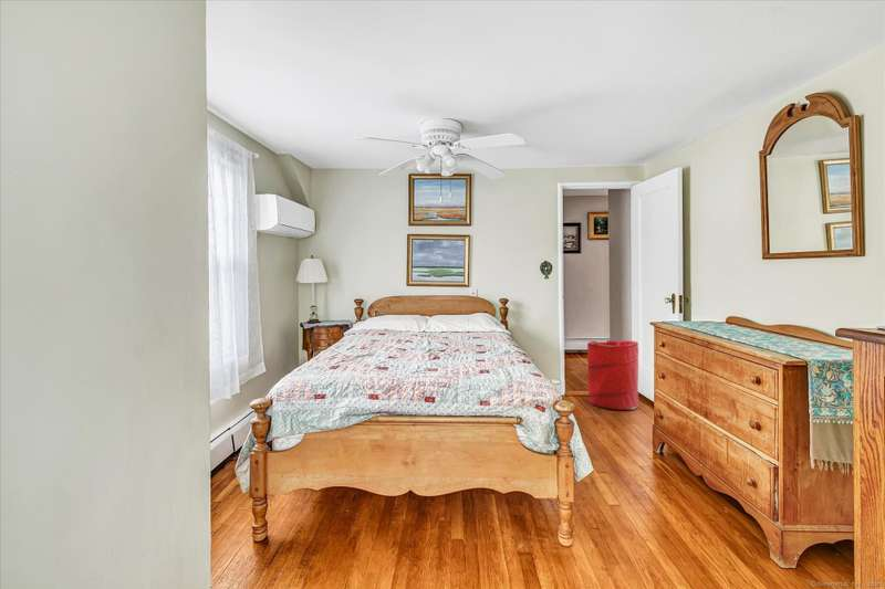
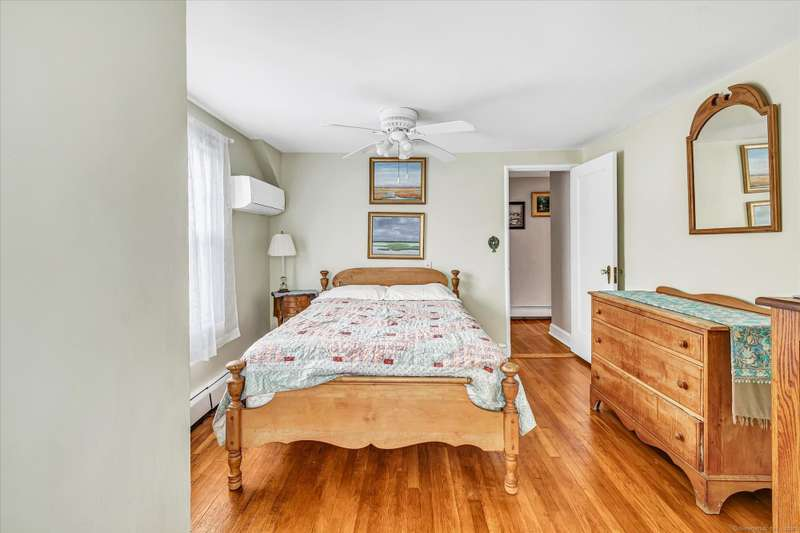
- laundry hamper (612, 371)
